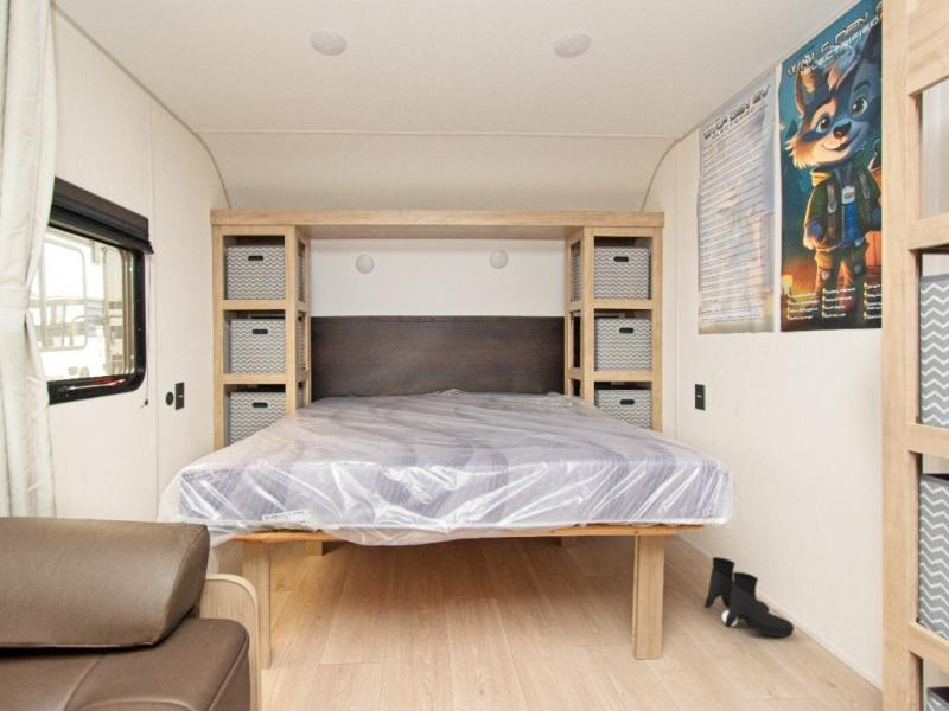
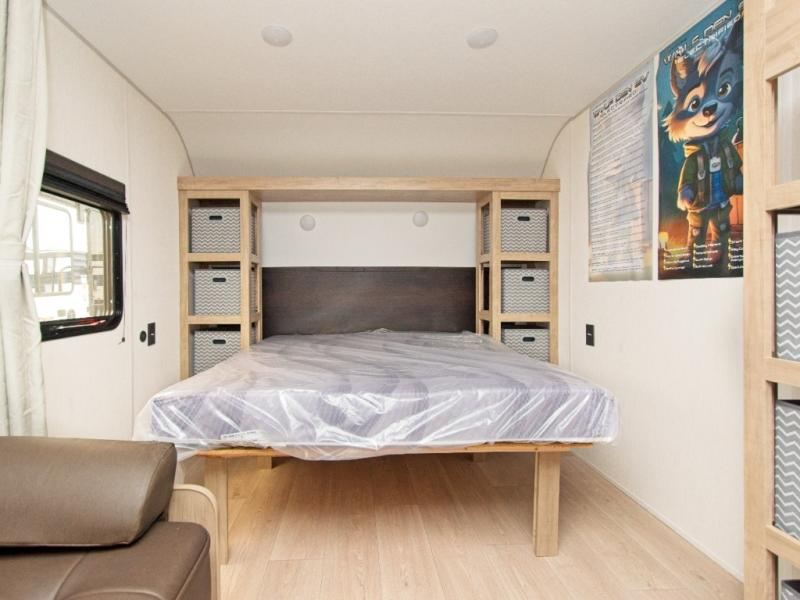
- boots (747, 592)
